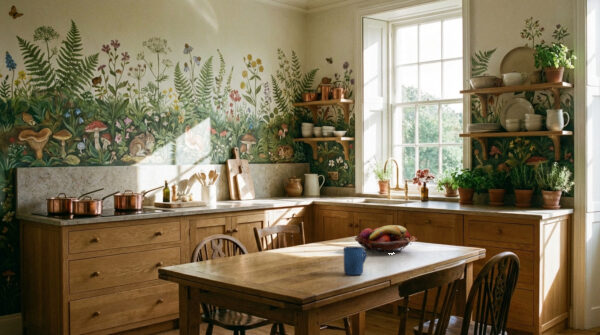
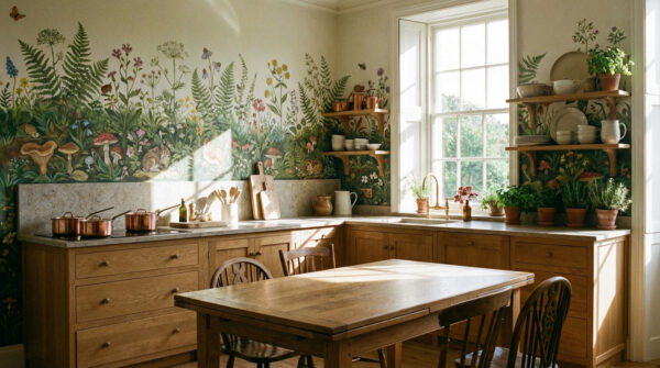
- fruit basket (385, 237)
- mug (356, 260)
